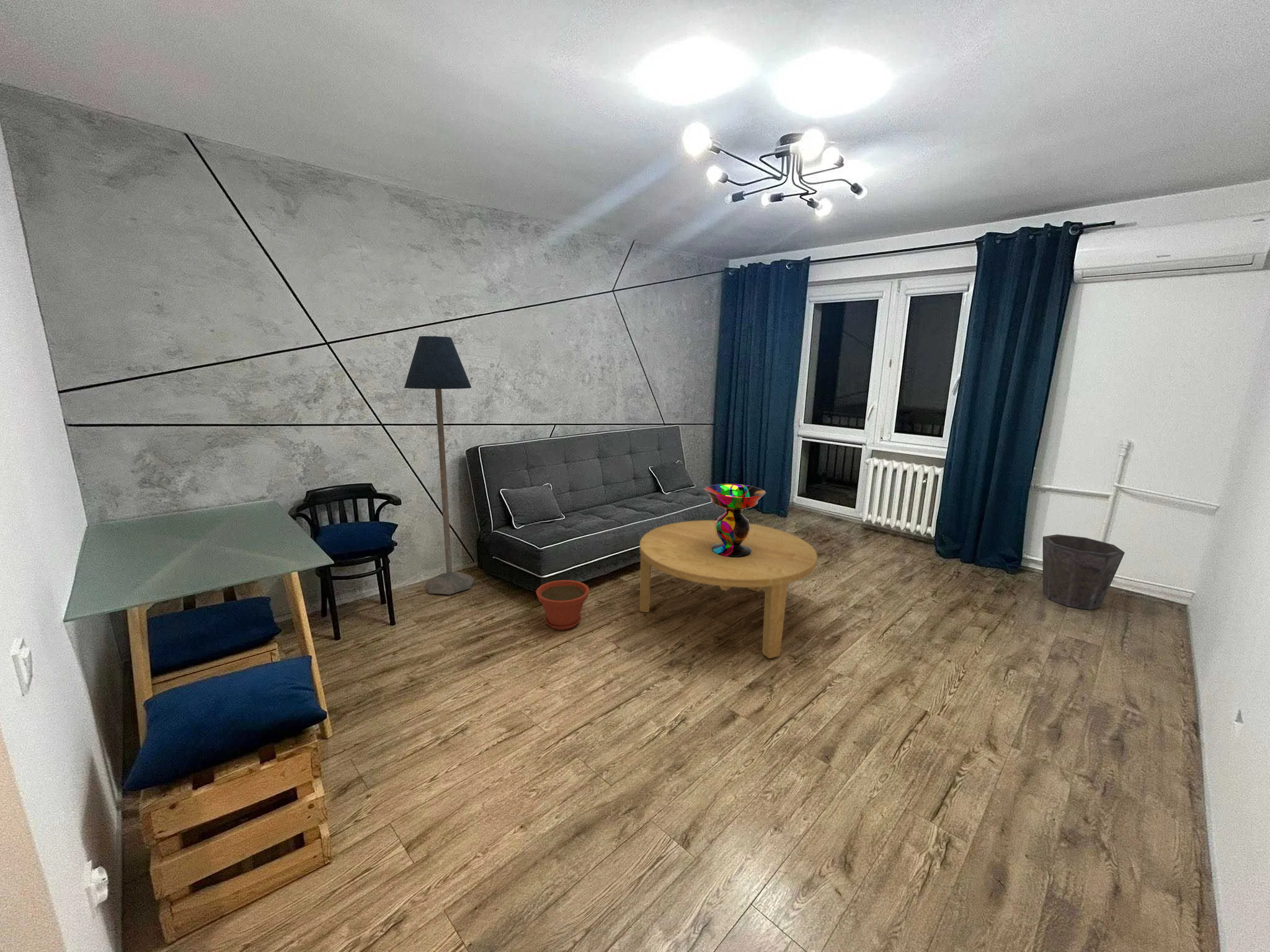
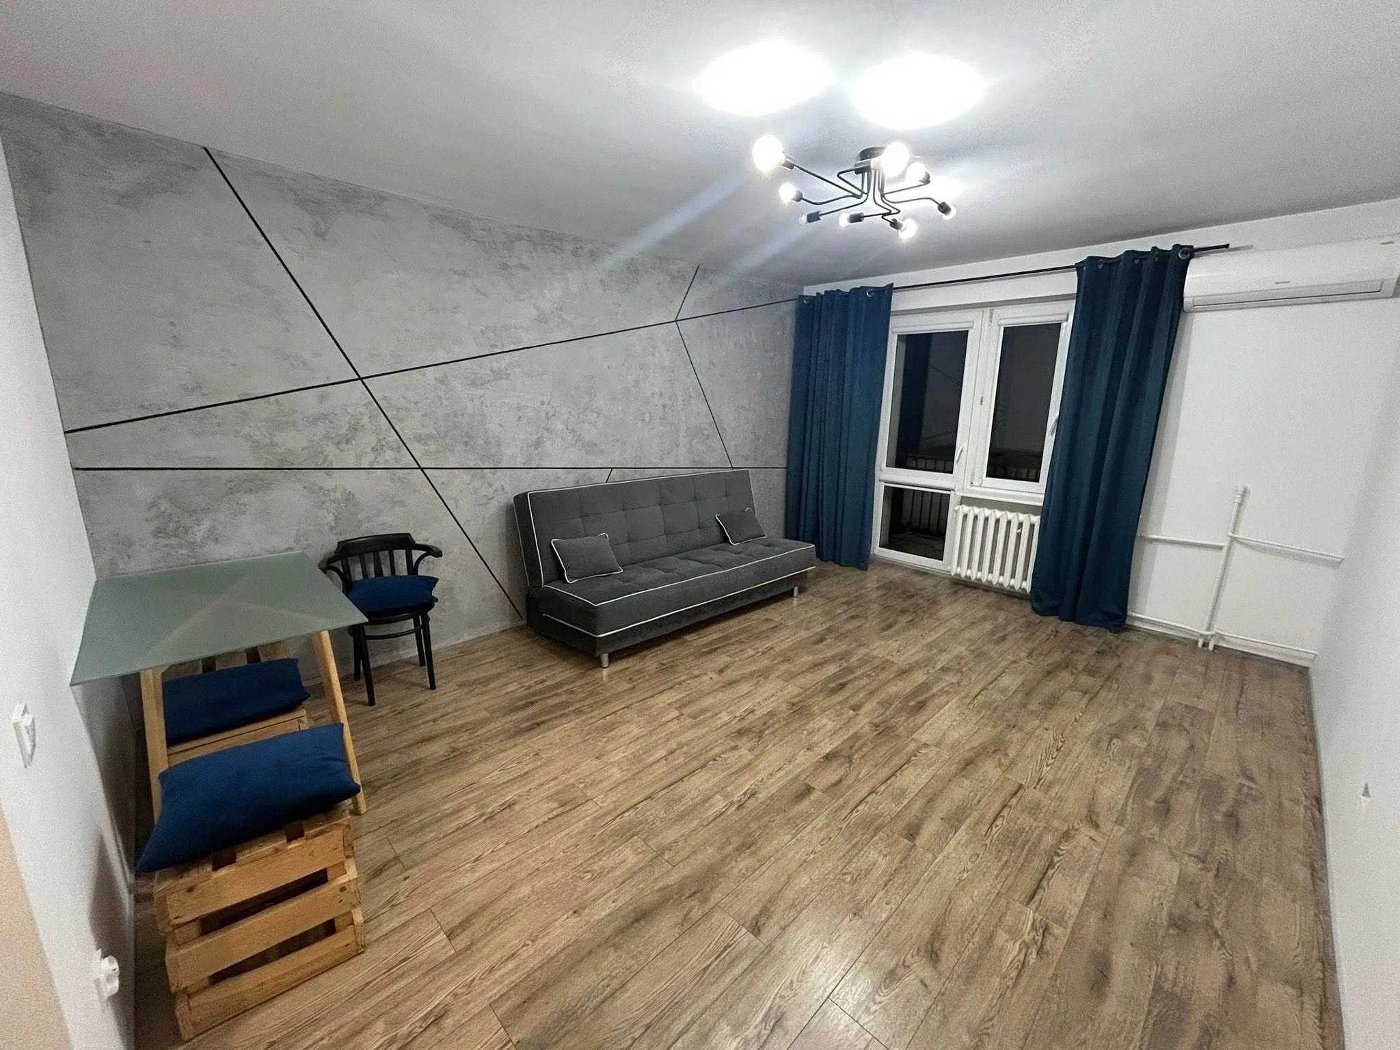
- plant pot (563, 607)
- coffee table (724, 580)
- waste bin (1076, 572)
- floor lamp (443, 466)
- decorative bowl (733, 520)
